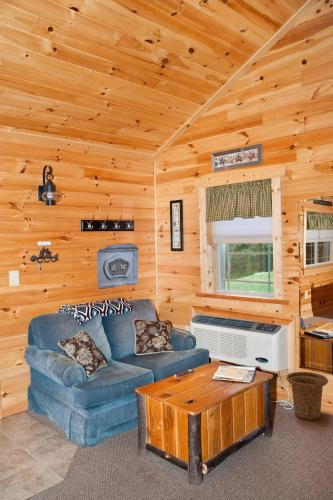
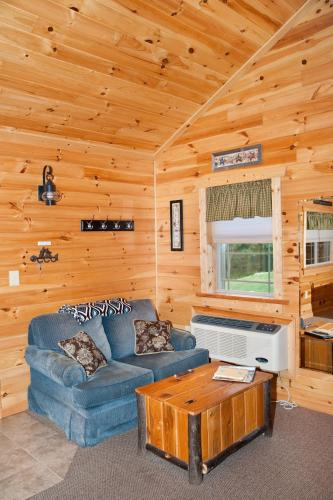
- relief panel (118, 265)
- basket (307, 396)
